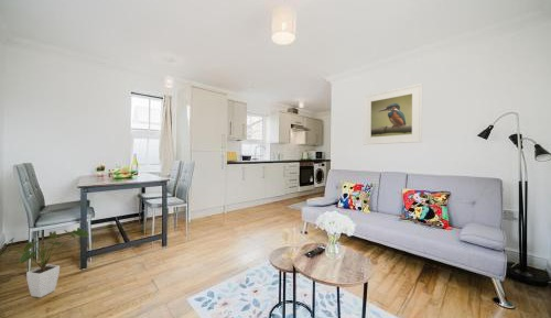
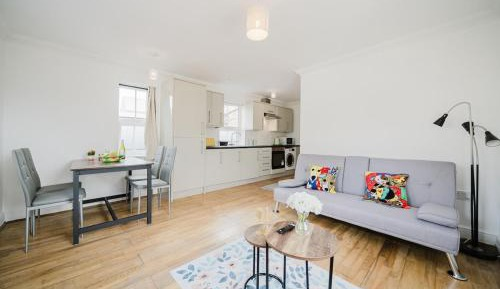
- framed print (390, 117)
- house plant (47, 261)
